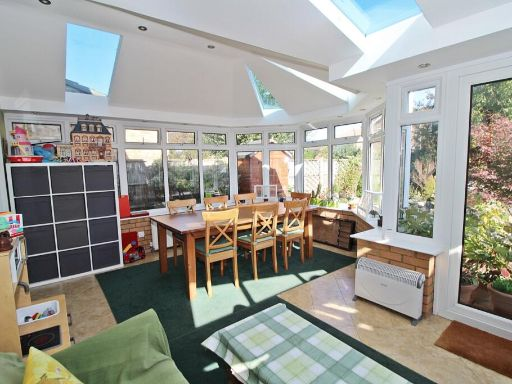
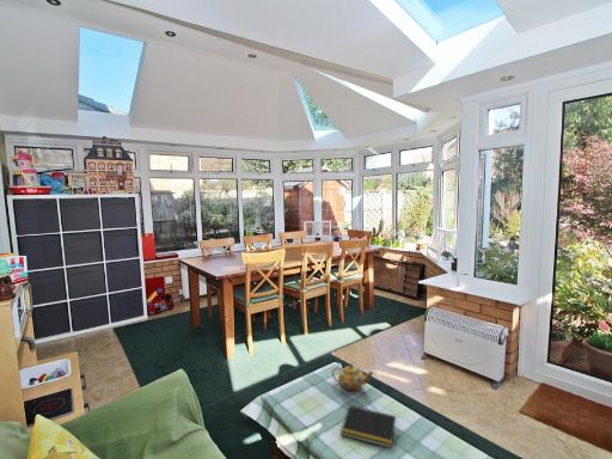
+ teapot (351, 375)
+ notepad (368, 424)
